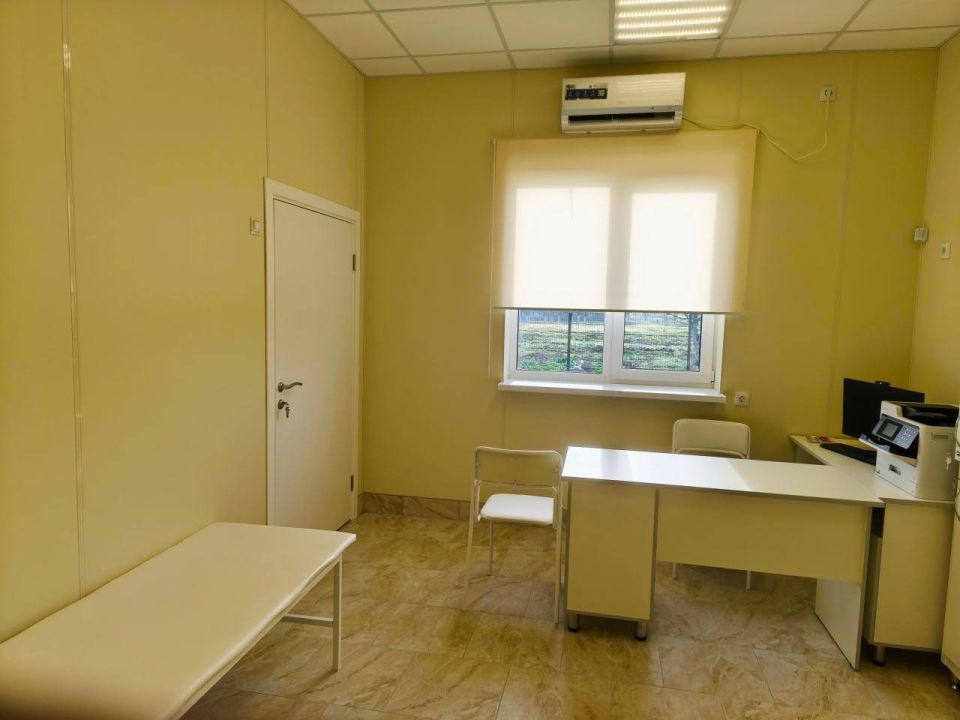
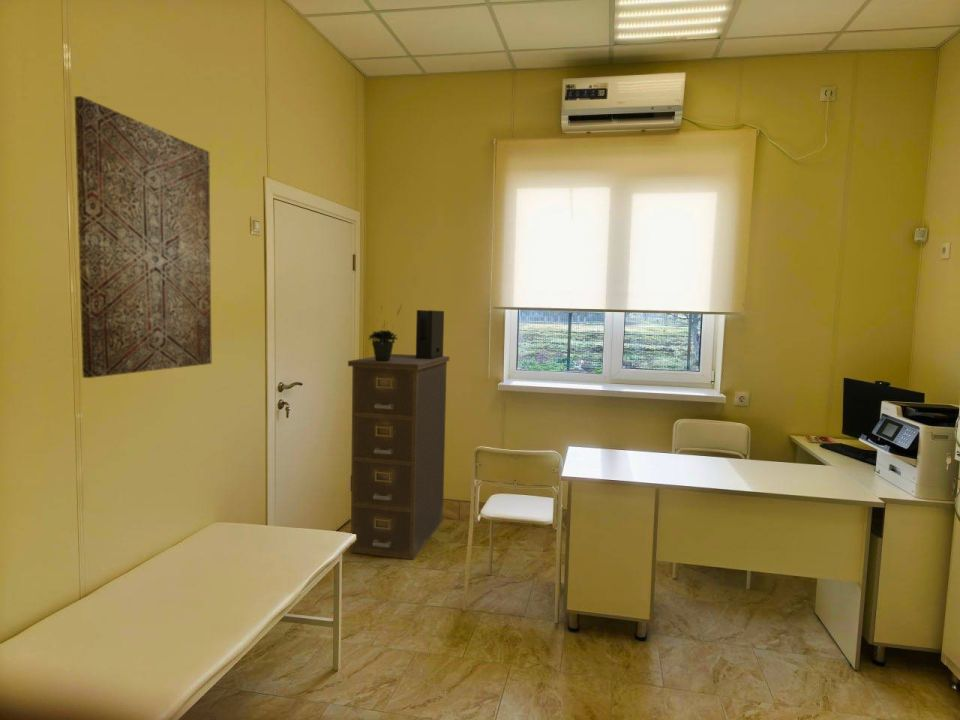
+ file holder (430, 333)
+ wall art (153, 250)
+ filing cabinet (401, 448)
+ potted plant (384, 332)
